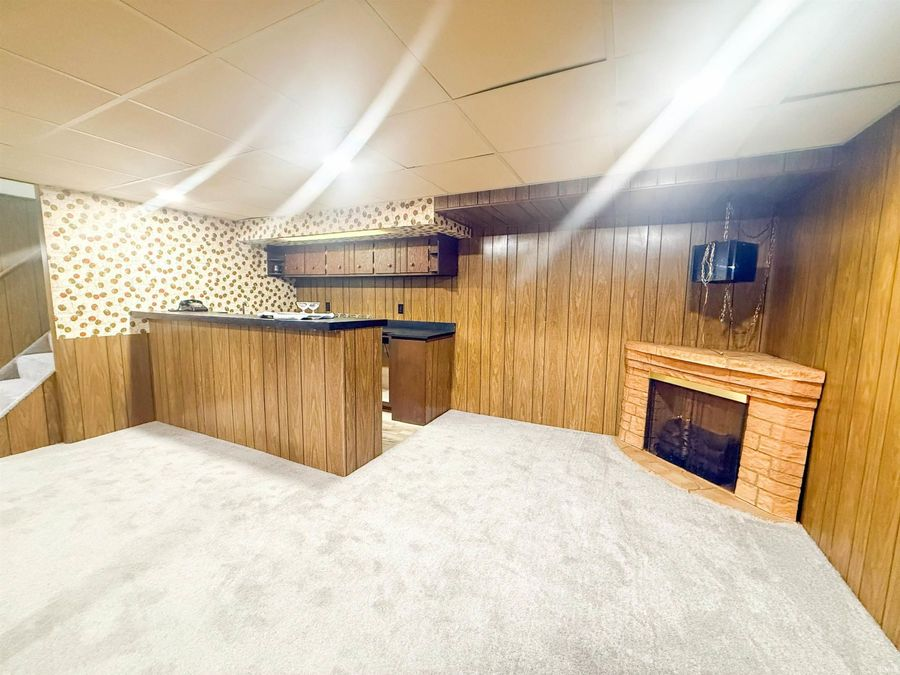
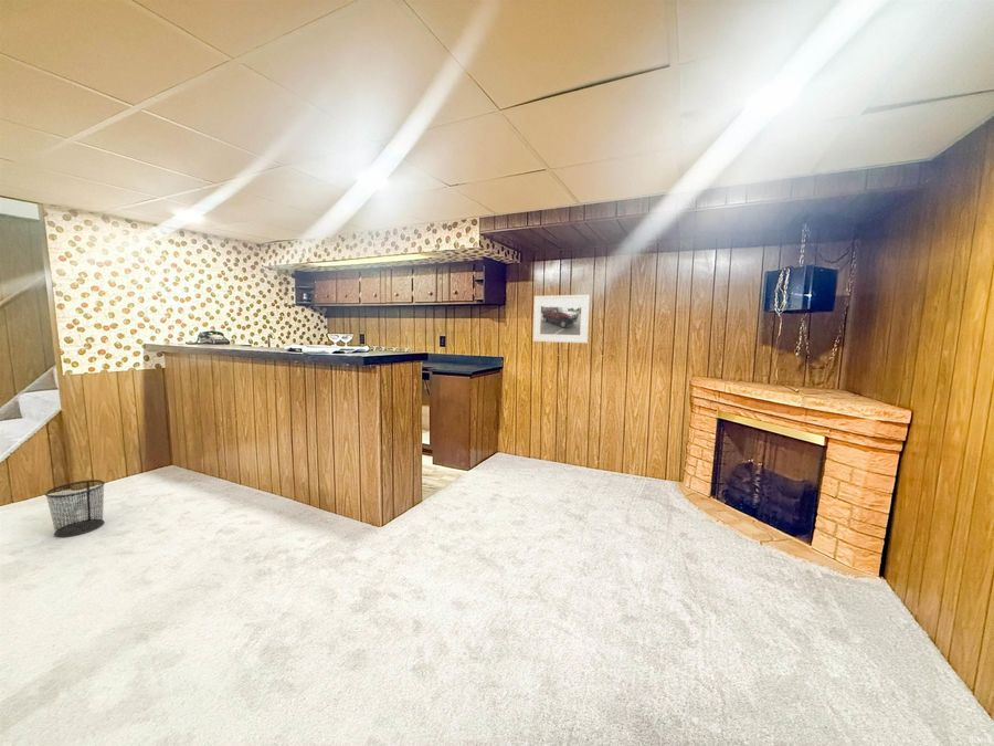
+ waste bin (77, 507)
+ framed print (560, 318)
